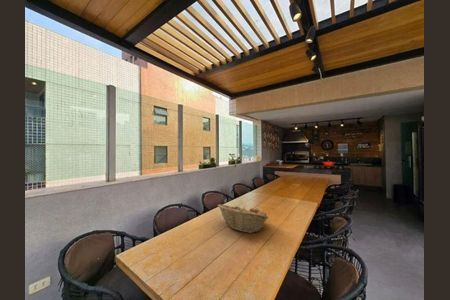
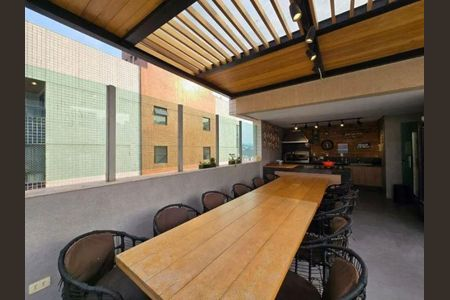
- fruit basket (242, 214)
